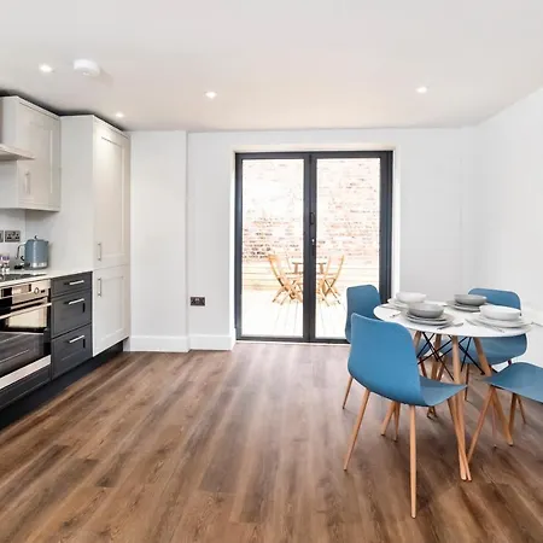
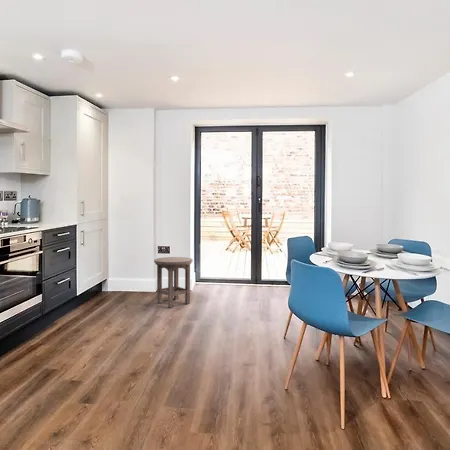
+ stool (172, 281)
